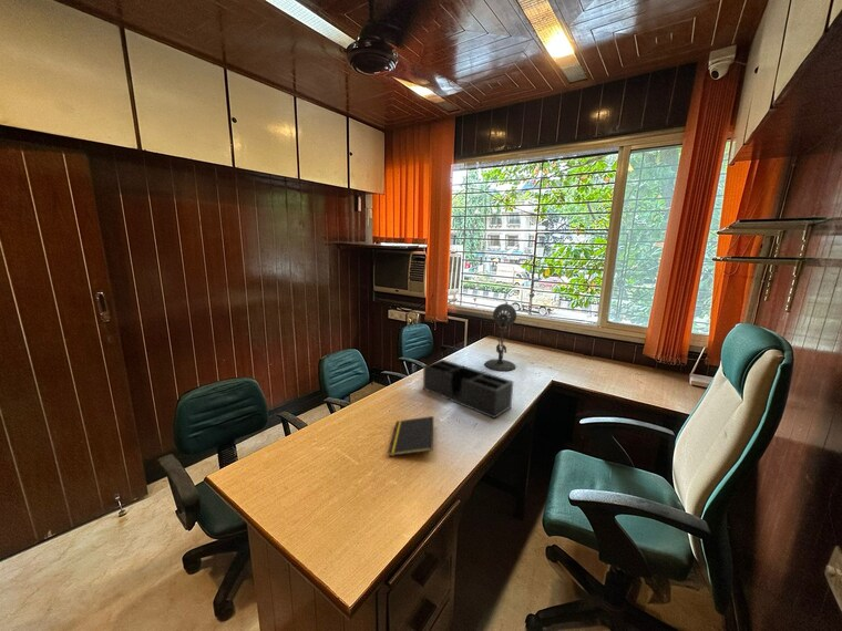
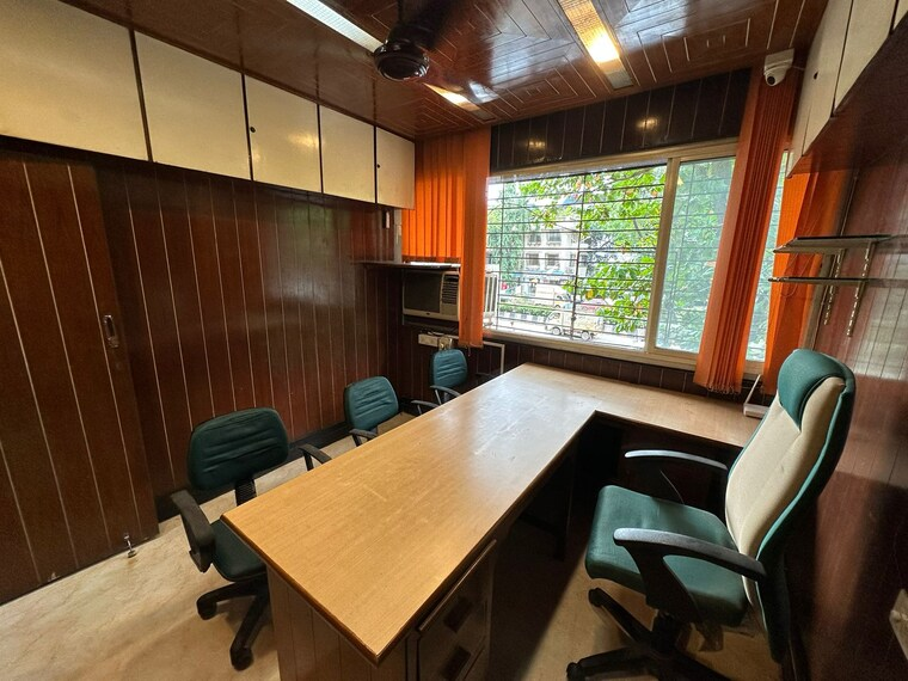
- notepad (412, 434)
- desk organizer (465, 385)
- desk lamp (502, 335)
